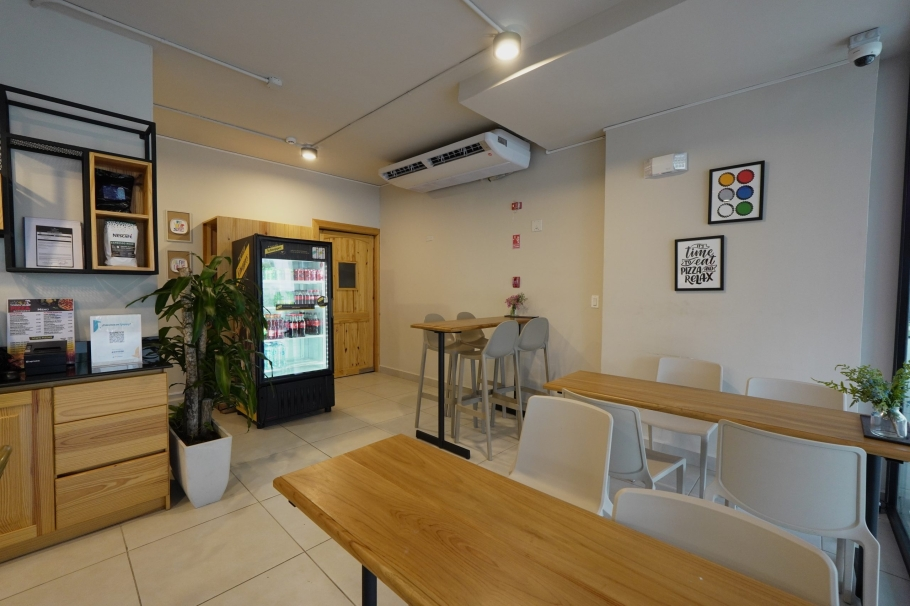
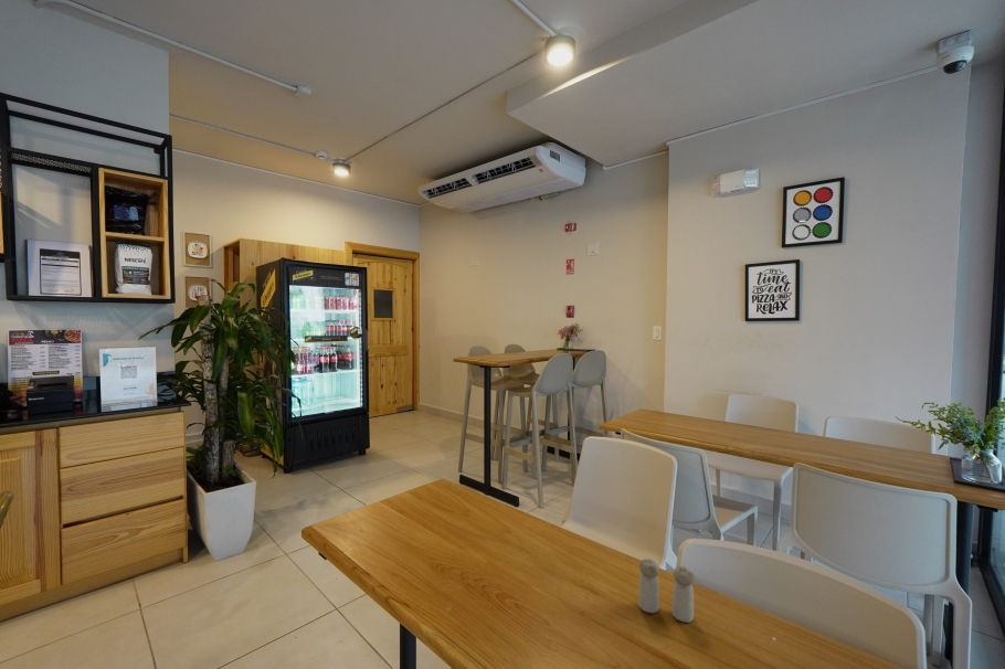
+ salt and pepper shaker (658, 588)
